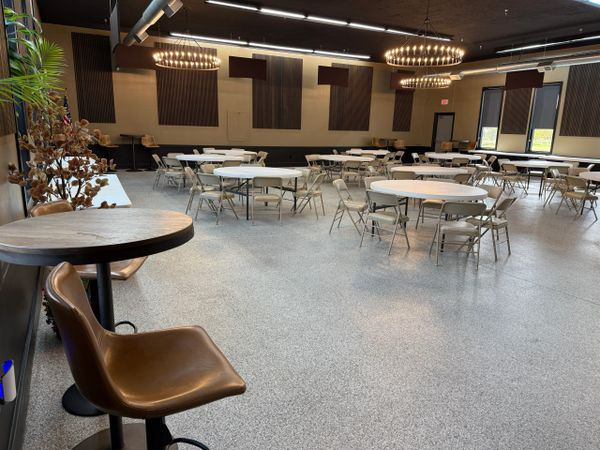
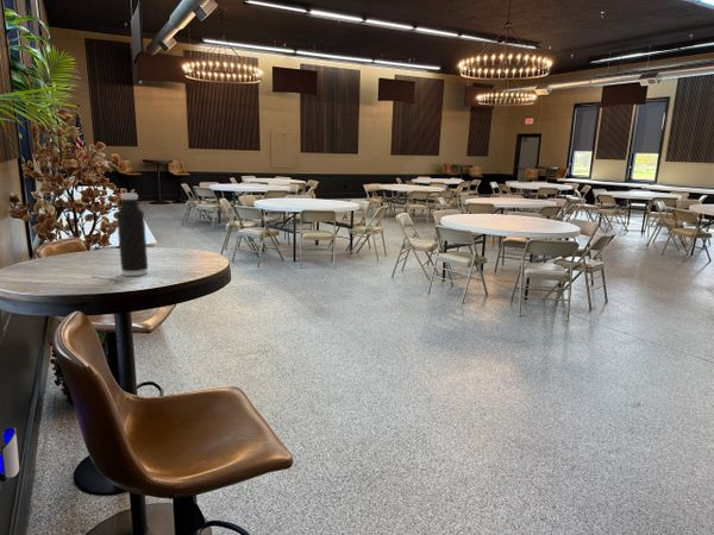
+ water bottle (131, 234)
